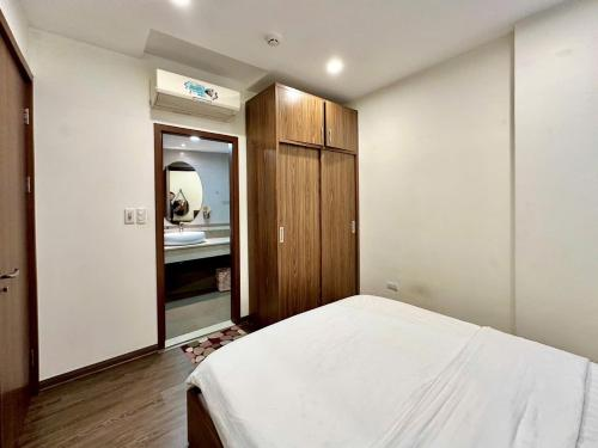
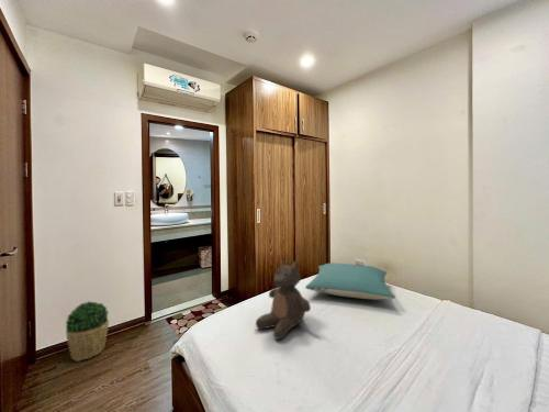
+ potted plant (88, 327)
+ pillow (349, 279)
+ teddy bear (281, 293)
